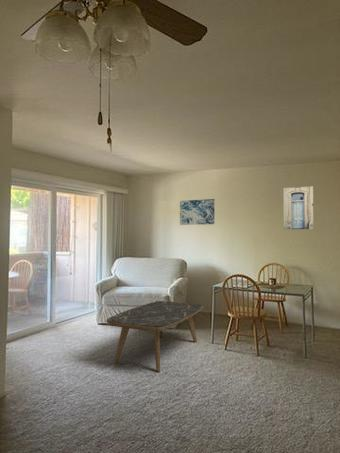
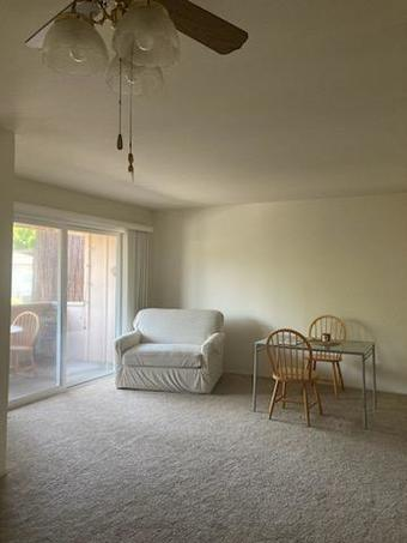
- wall art (196, 212)
- coffee table (159, 331)
- wall art (298, 208)
